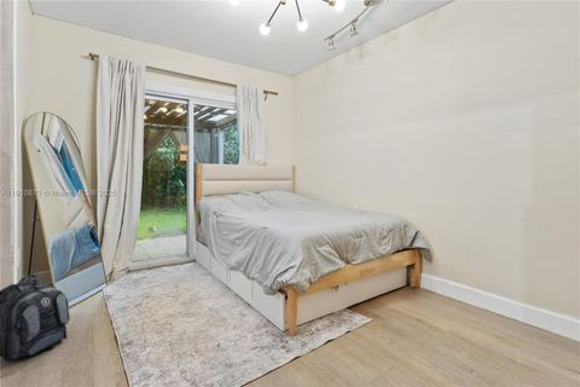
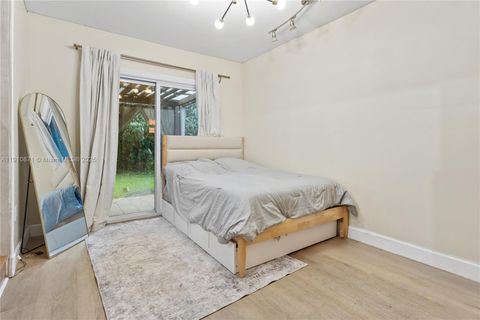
- backpack (29, 310)
